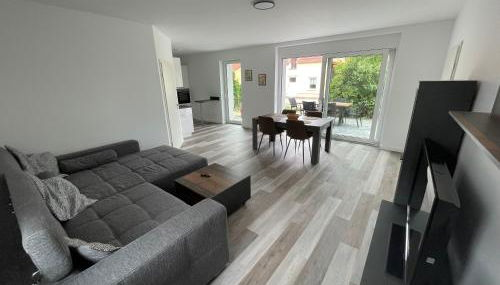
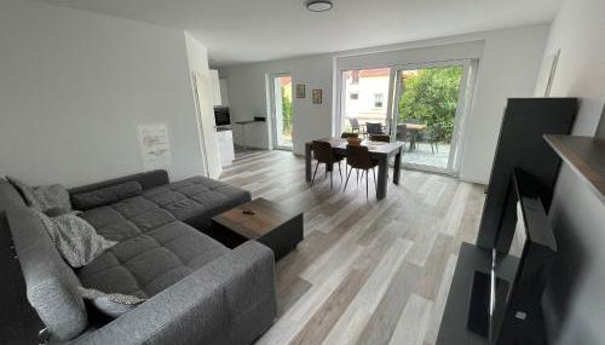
+ wall art (156, 145)
